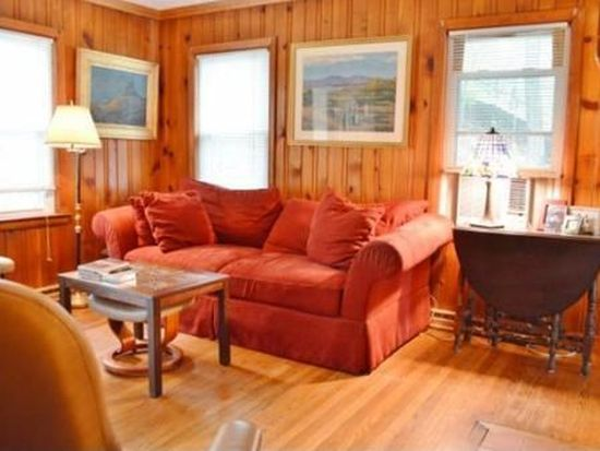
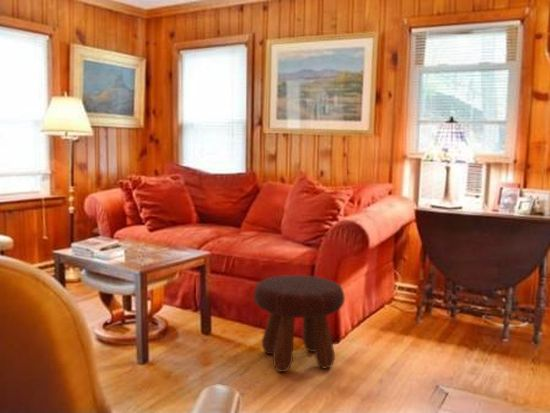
+ footstool (293, 322)
